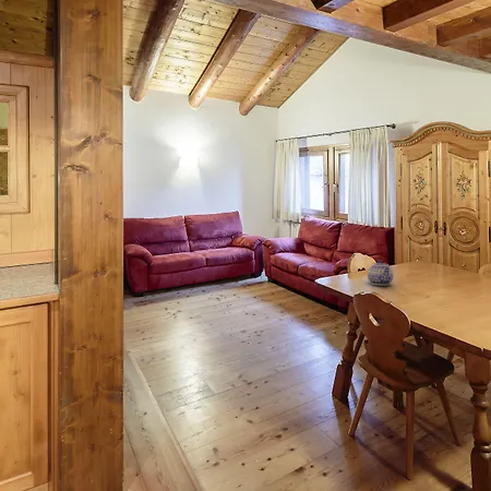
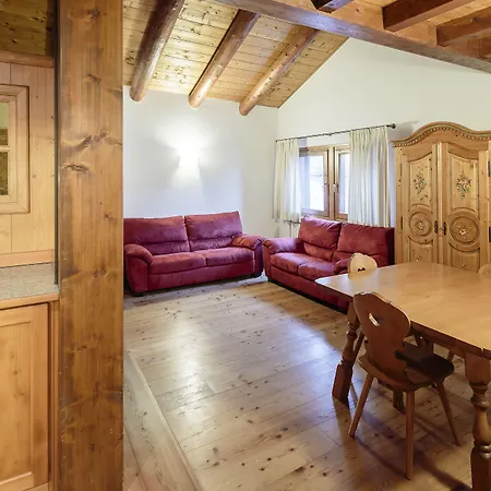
- teapot (380, 272)
